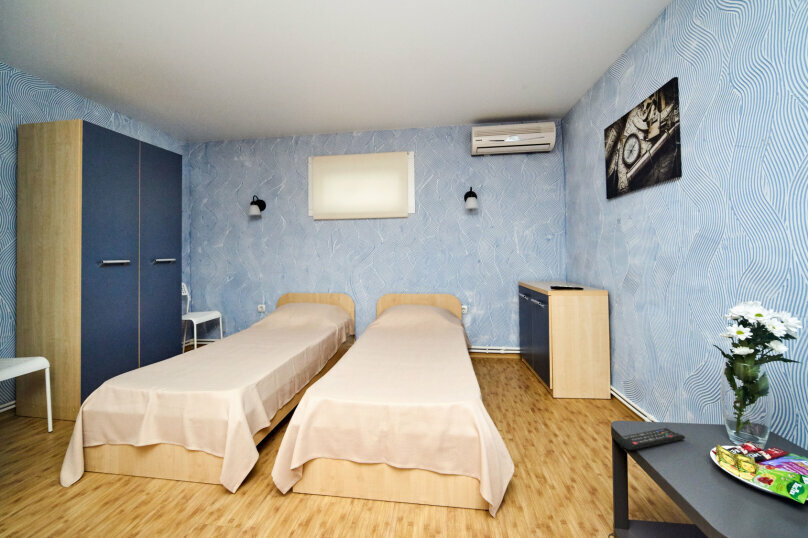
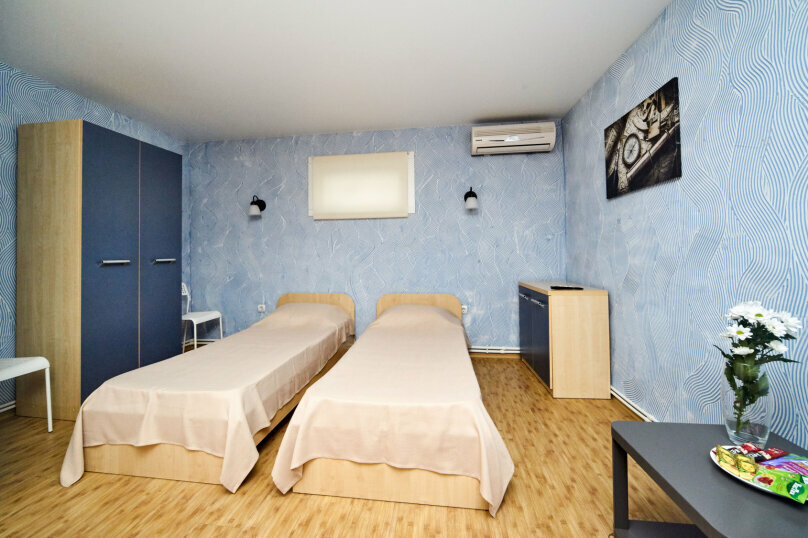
- remote control (651, 439)
